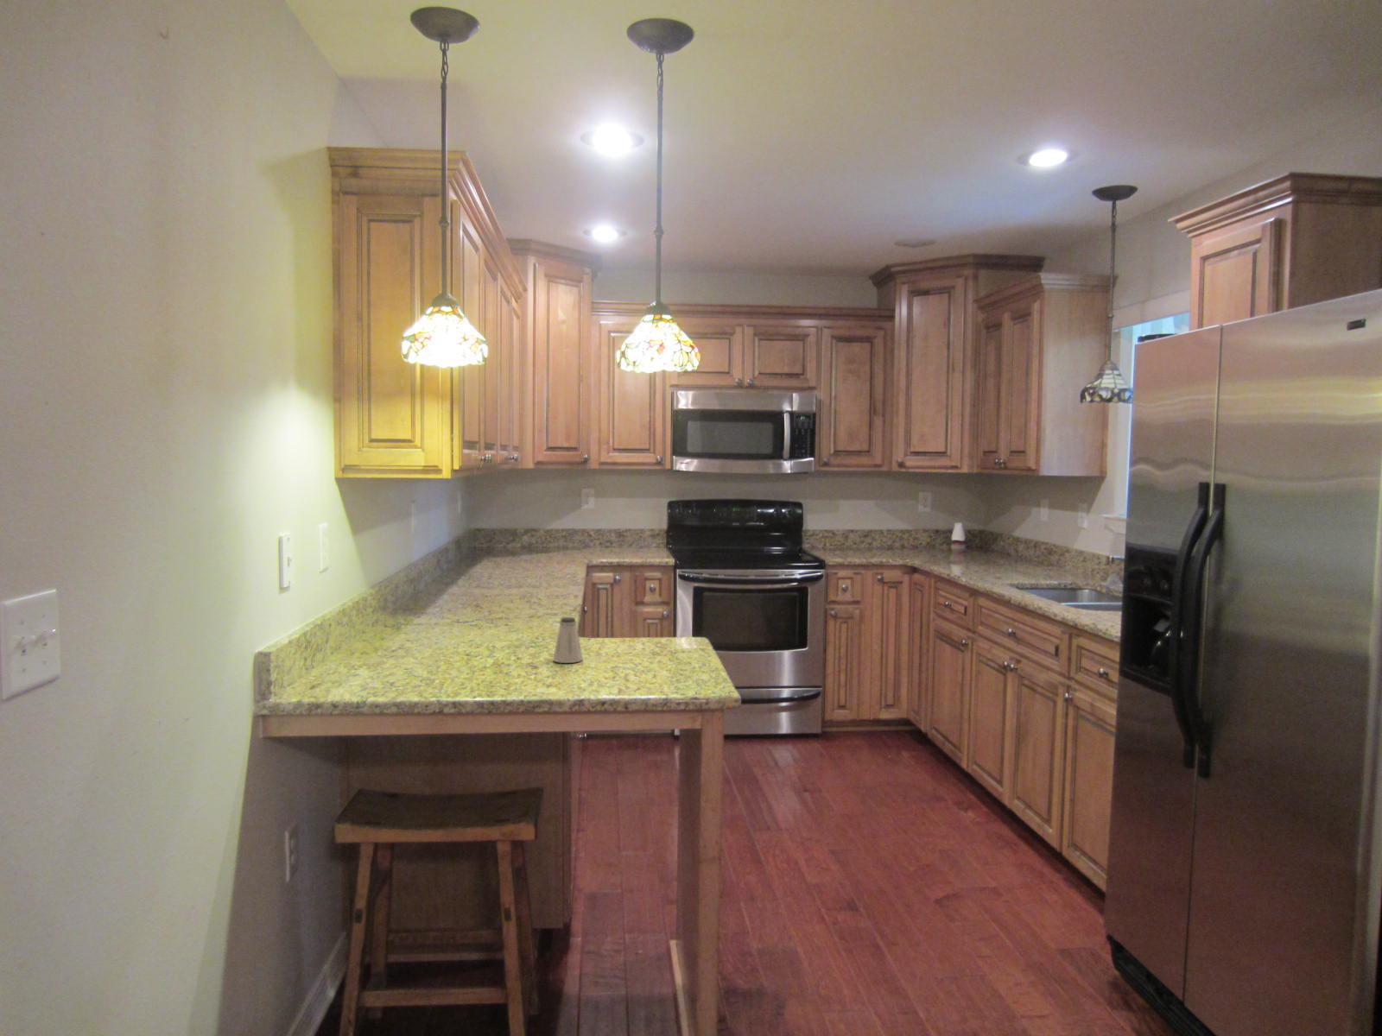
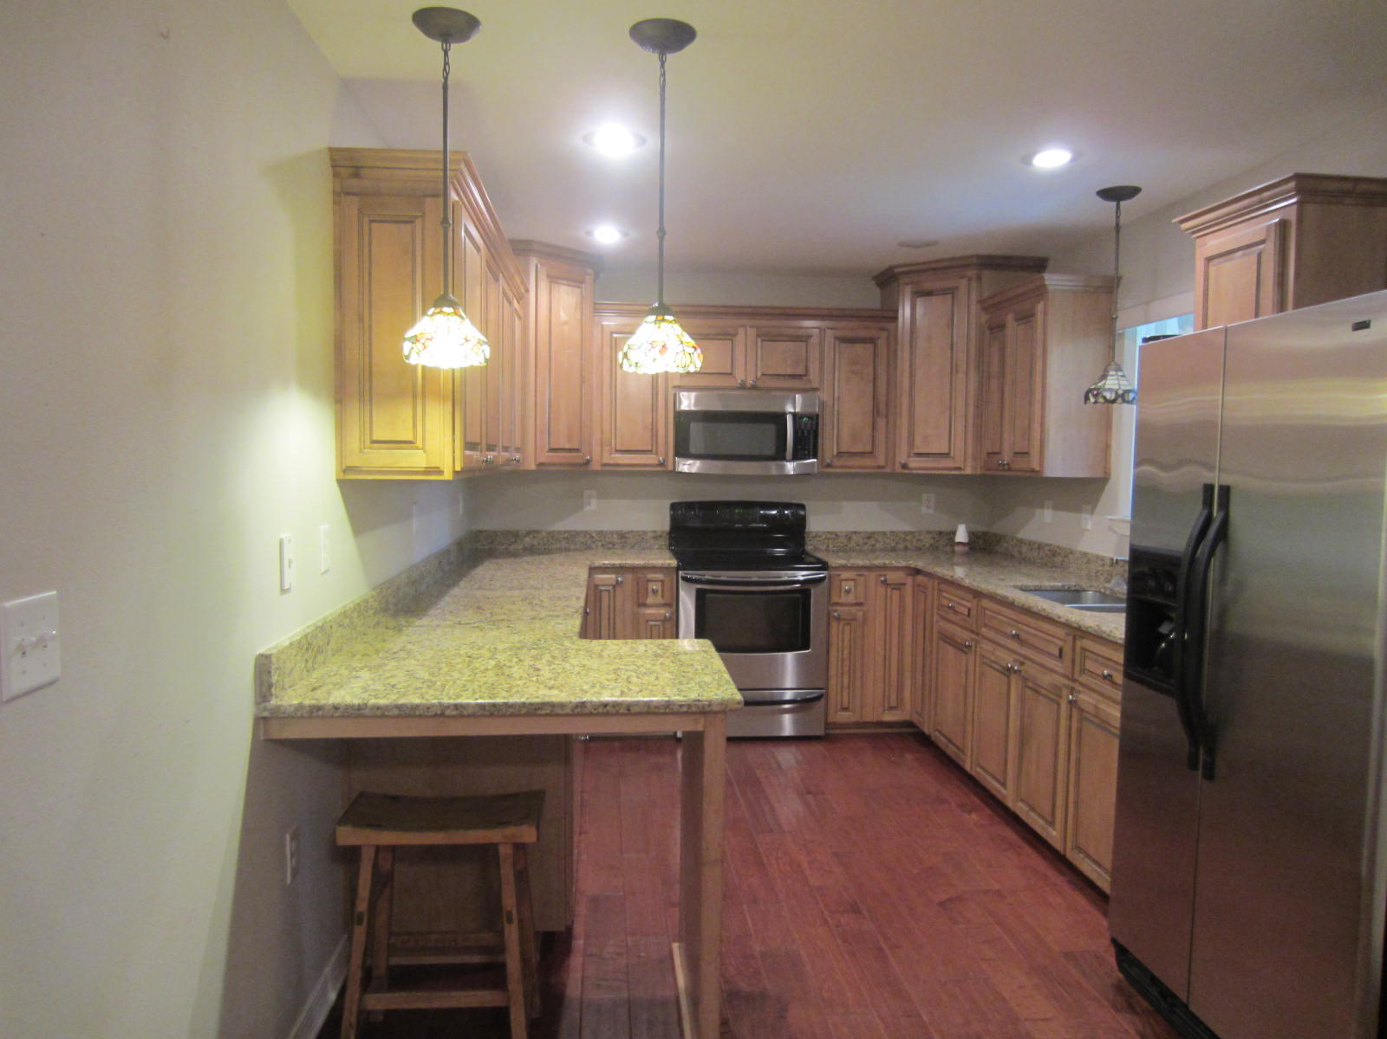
- saltshaker (567, 639)
